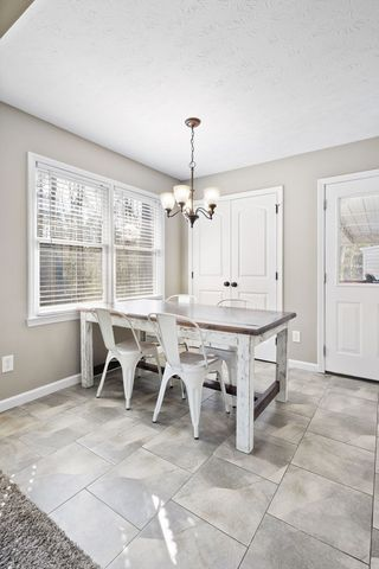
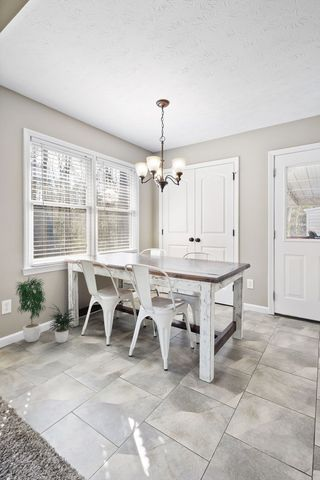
+ potted plant (45, 308)
